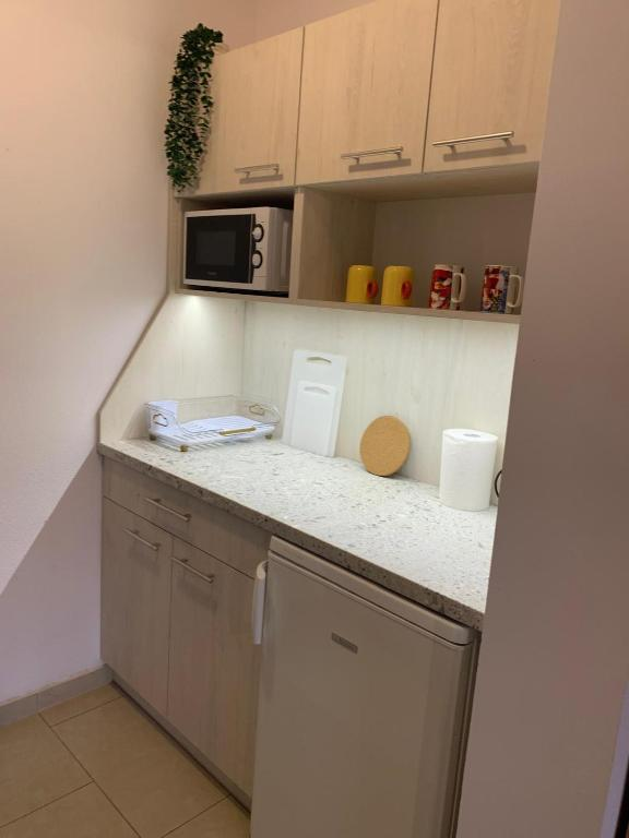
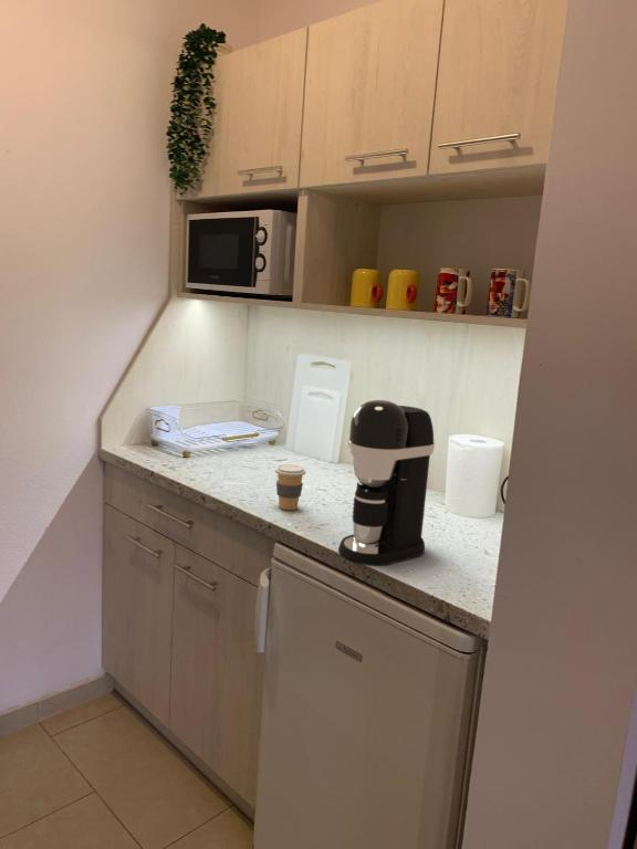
+ coffee maker (388, 476)
+ coffee cup (289, 488)
